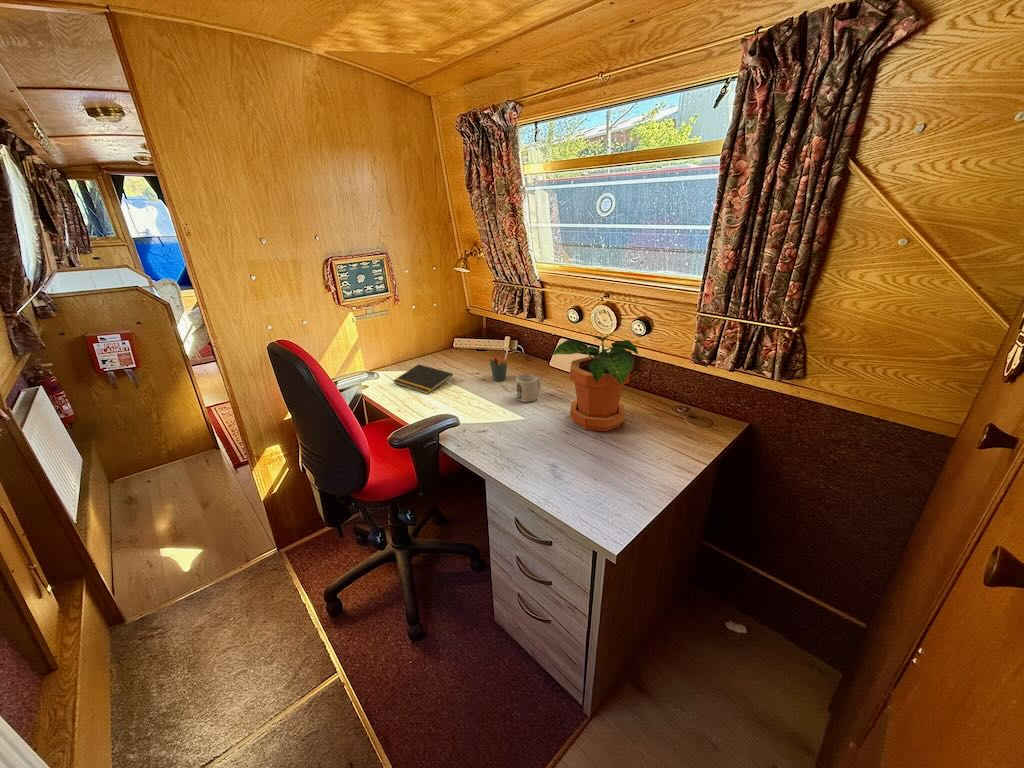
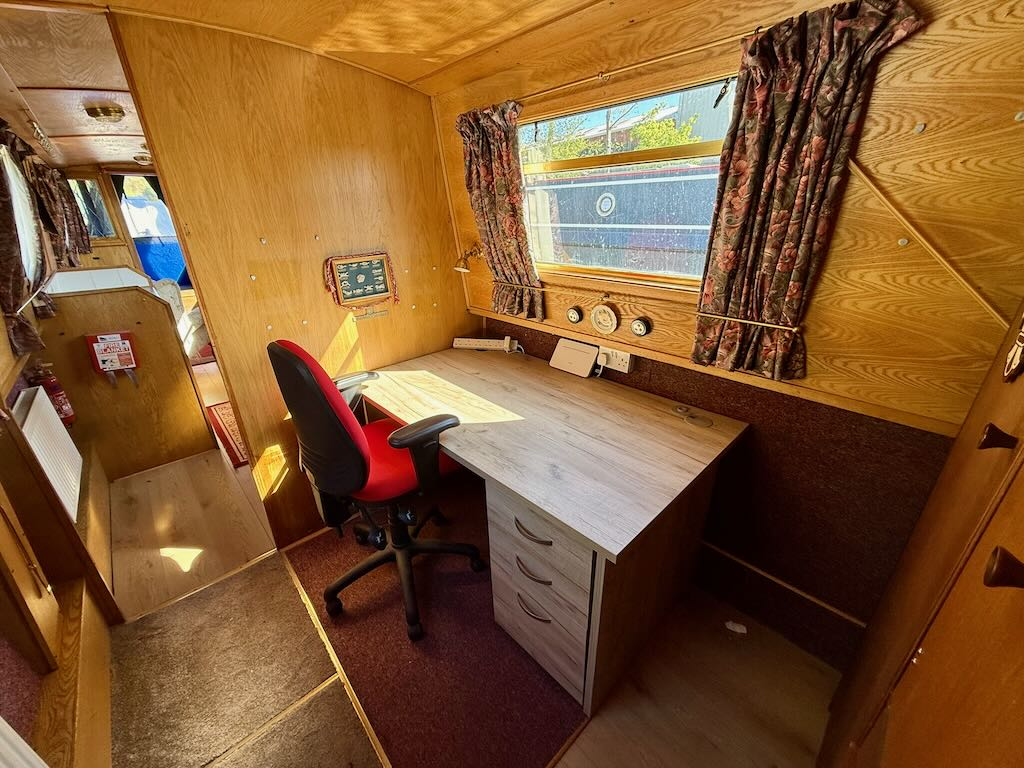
- potted plant (596, 384)
- pen holder (498, 366)
- notepad (422, 378)
- mug (529, 386)
